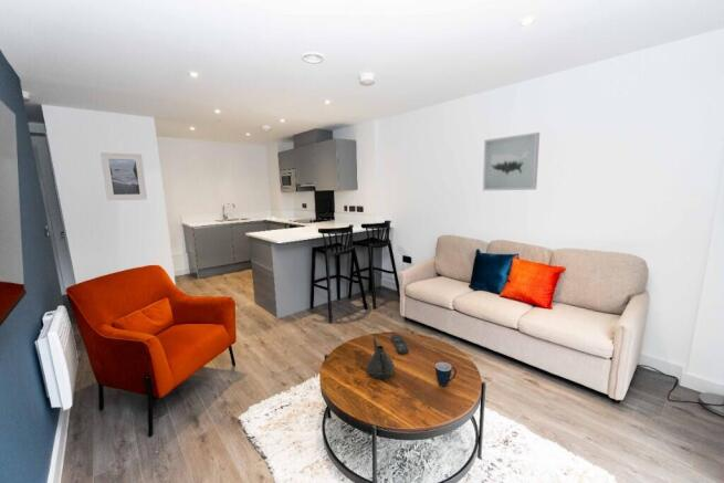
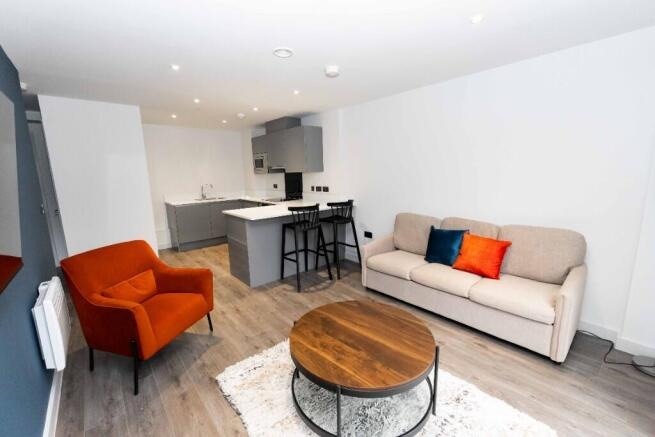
- remote control (399, 343)
- wall art (508, 164)
- teapot (379, 356)
- mug (445, 375)
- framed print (124, 177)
